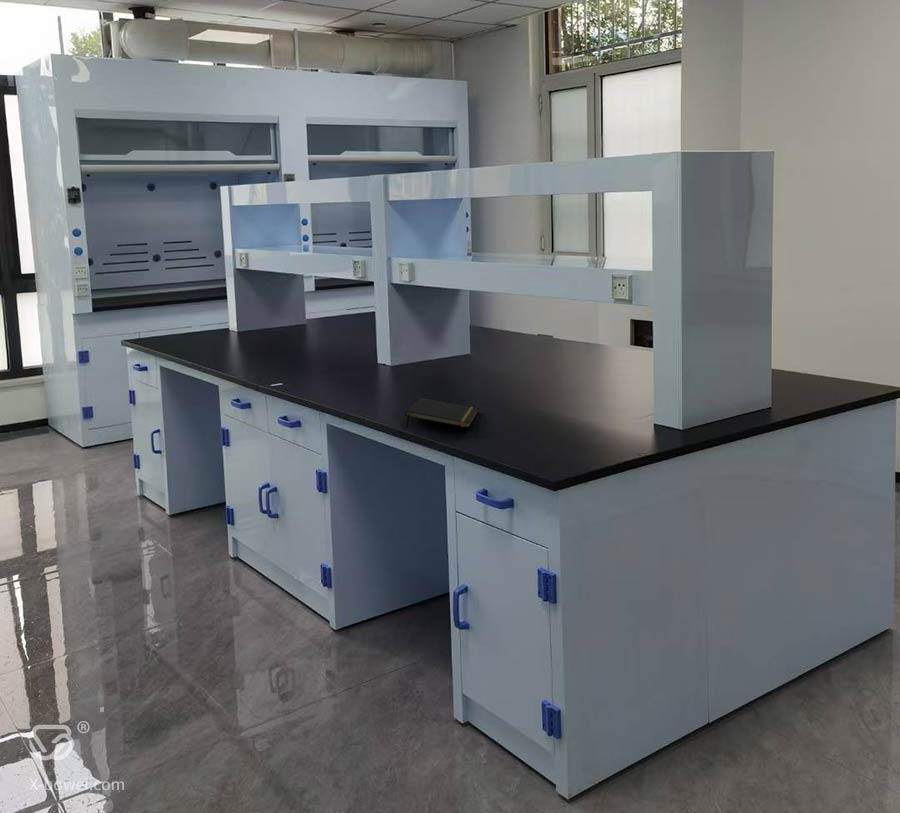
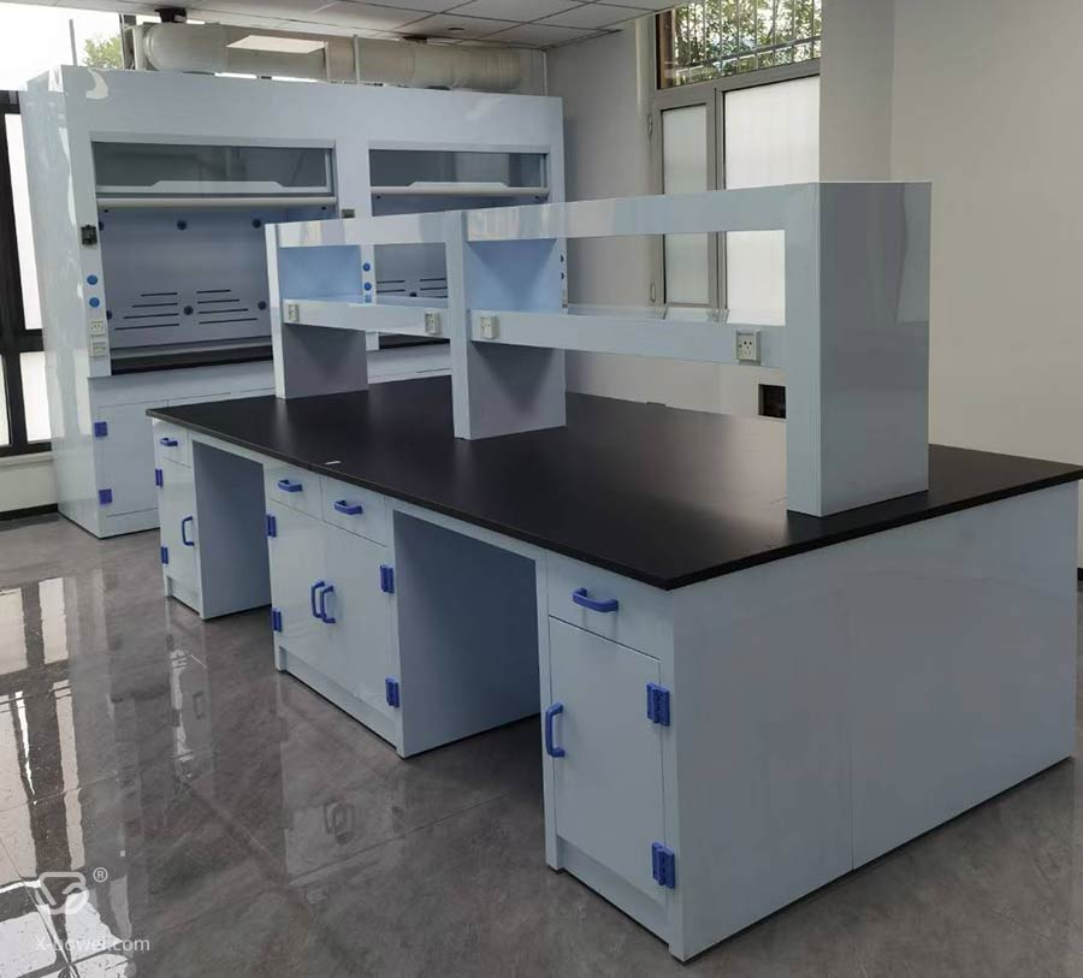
- notepad (443, 412)
